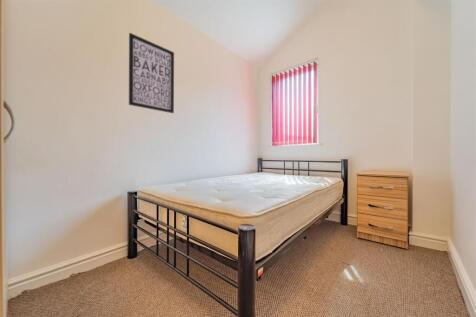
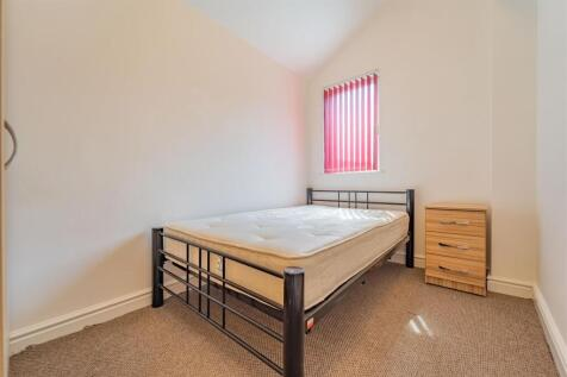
- wall art (153, 76)
